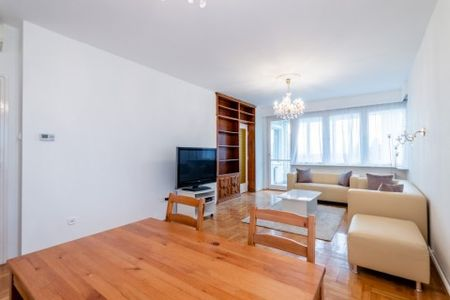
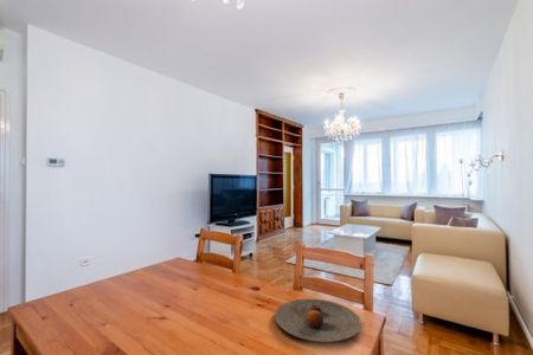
+ plate (316, 312)
